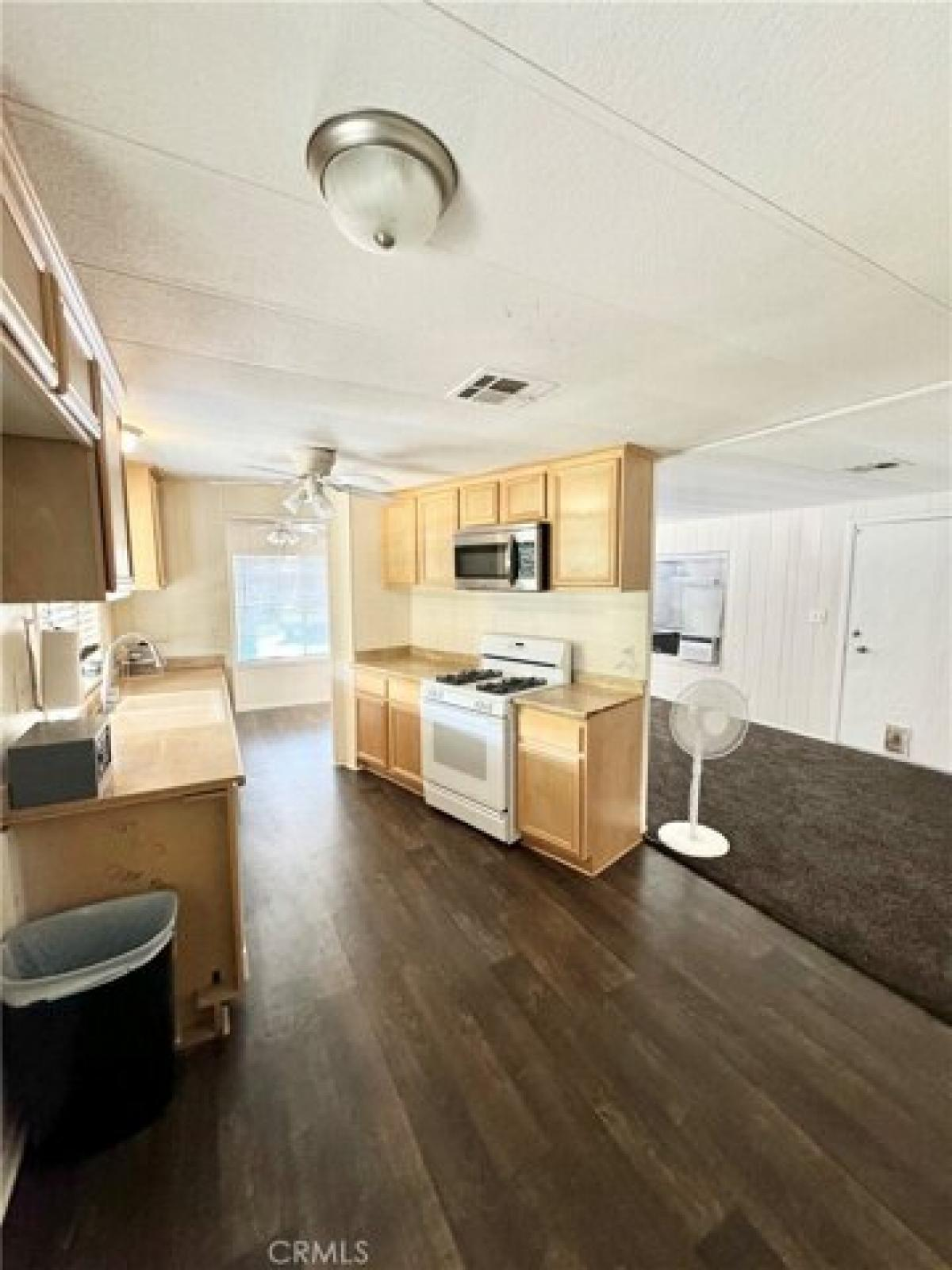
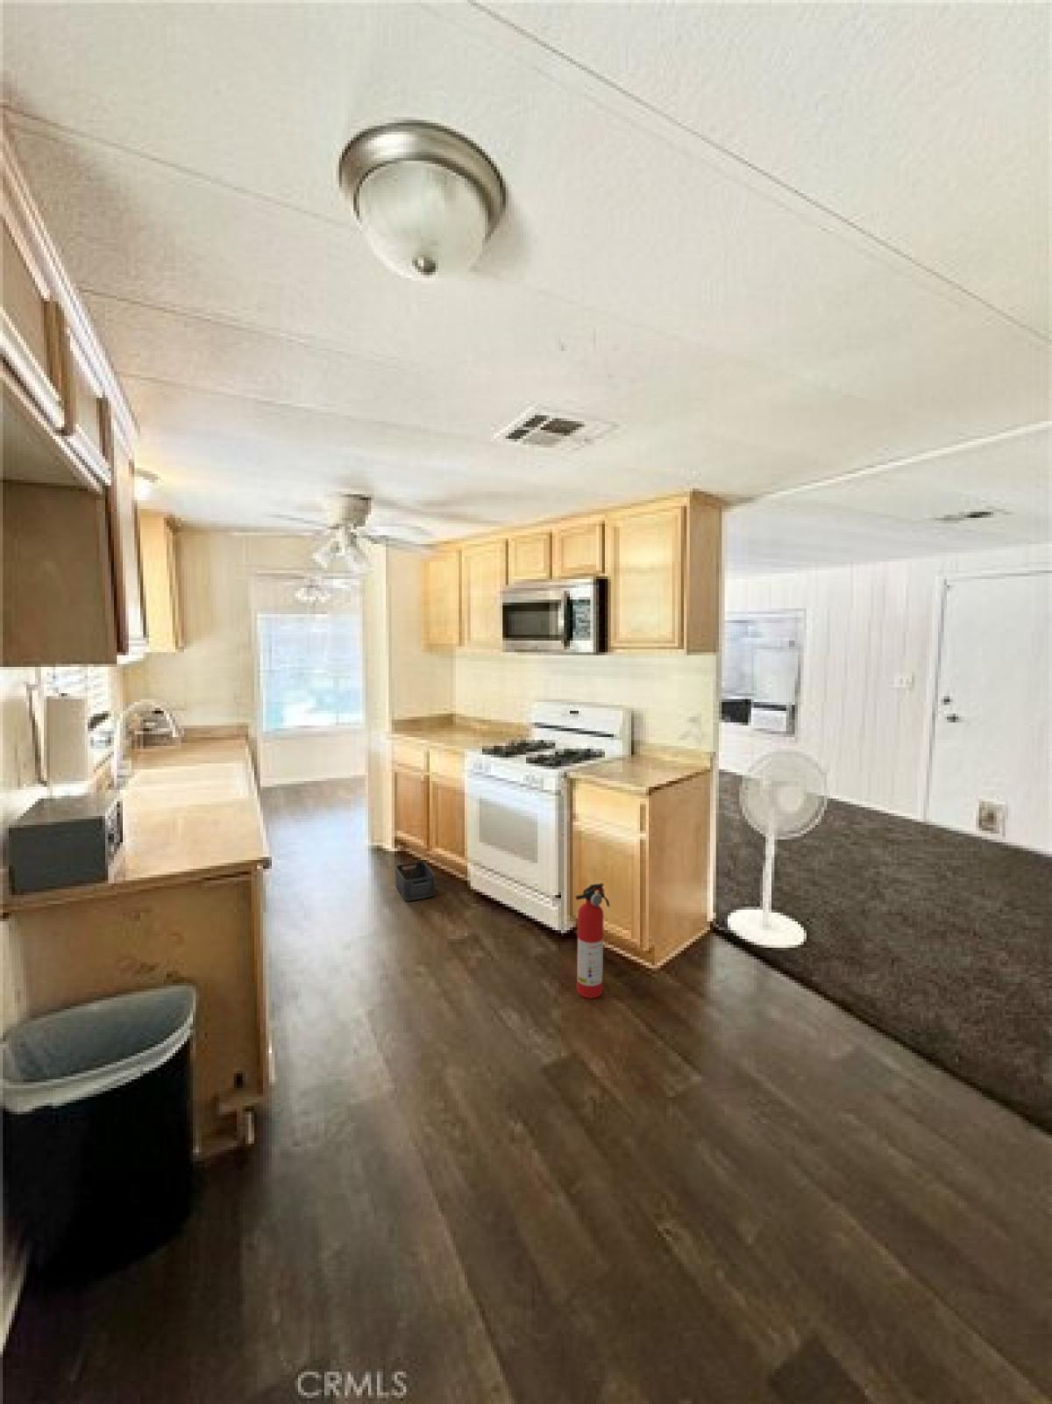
+ fire extinguisher (592, 939)
+ storage bin (414, 880)
